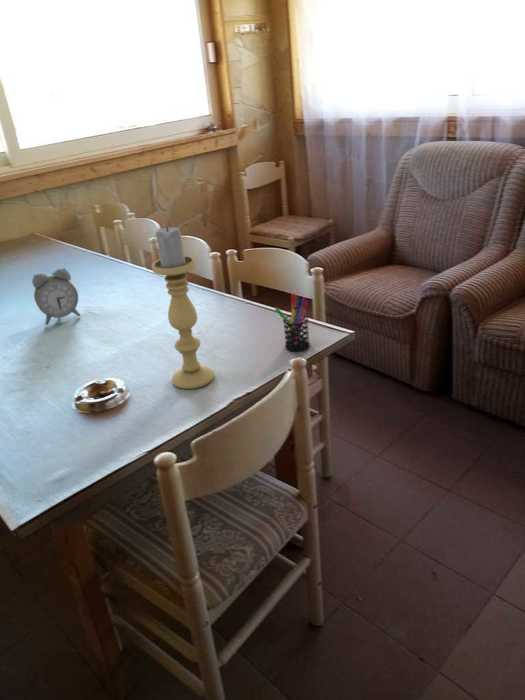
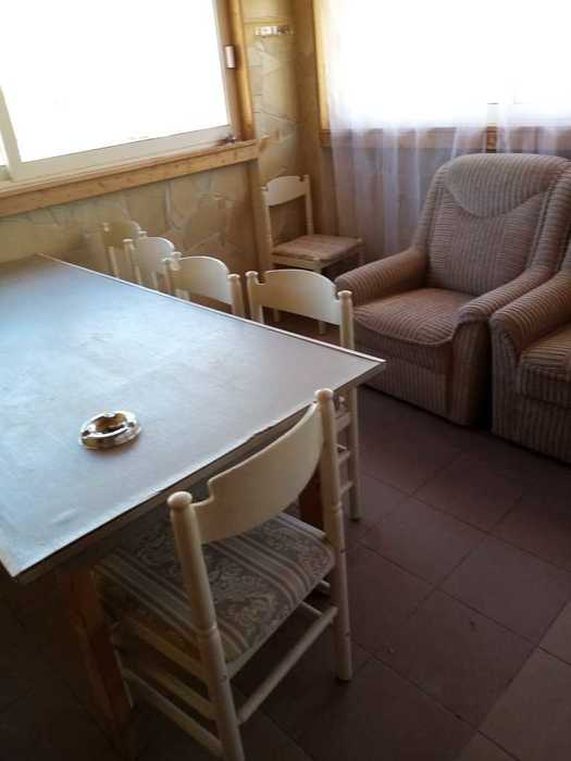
- pen holder (292, 322)
- alarm clock (55, 295)
- candle holder (181, 307)
